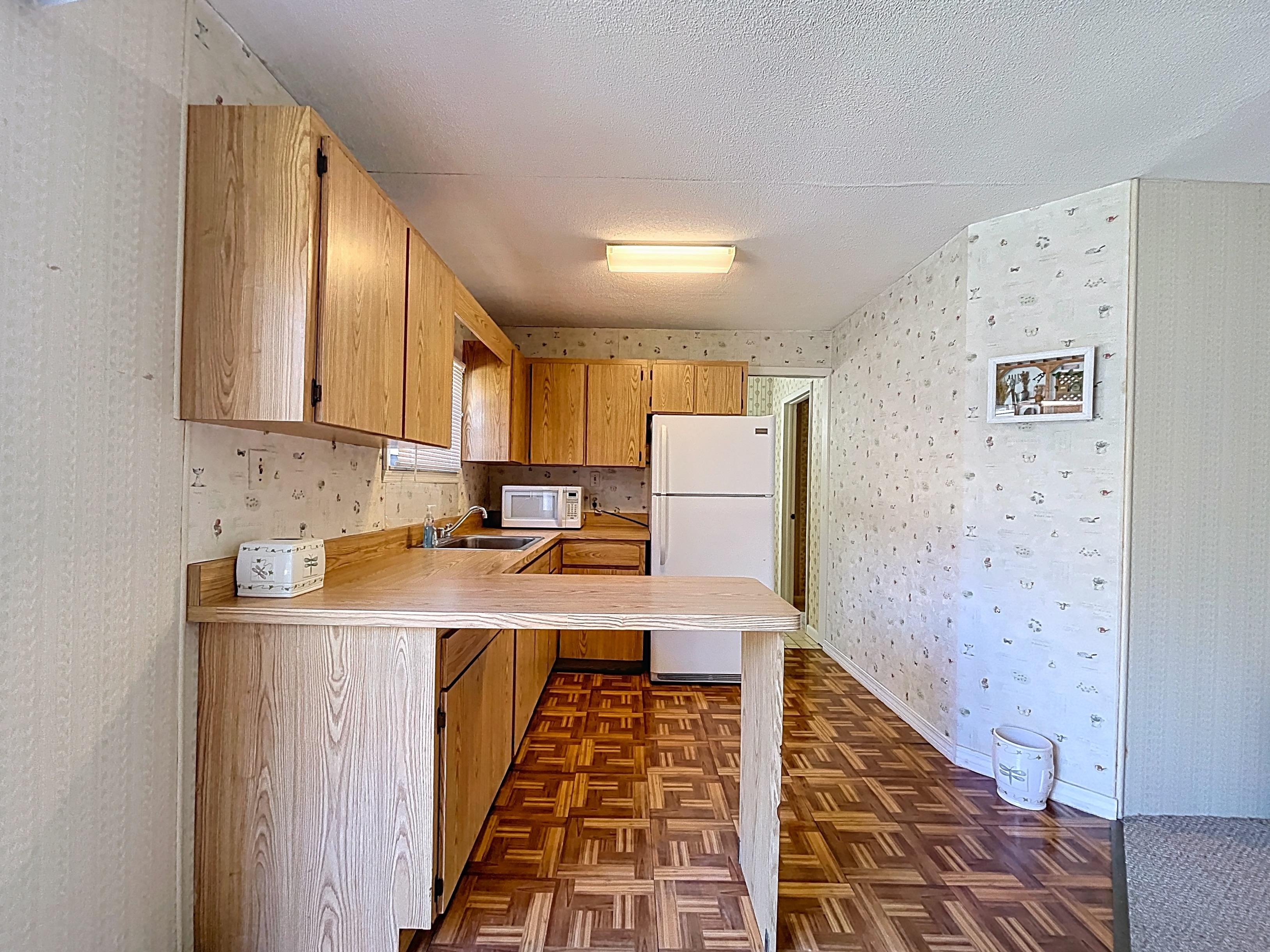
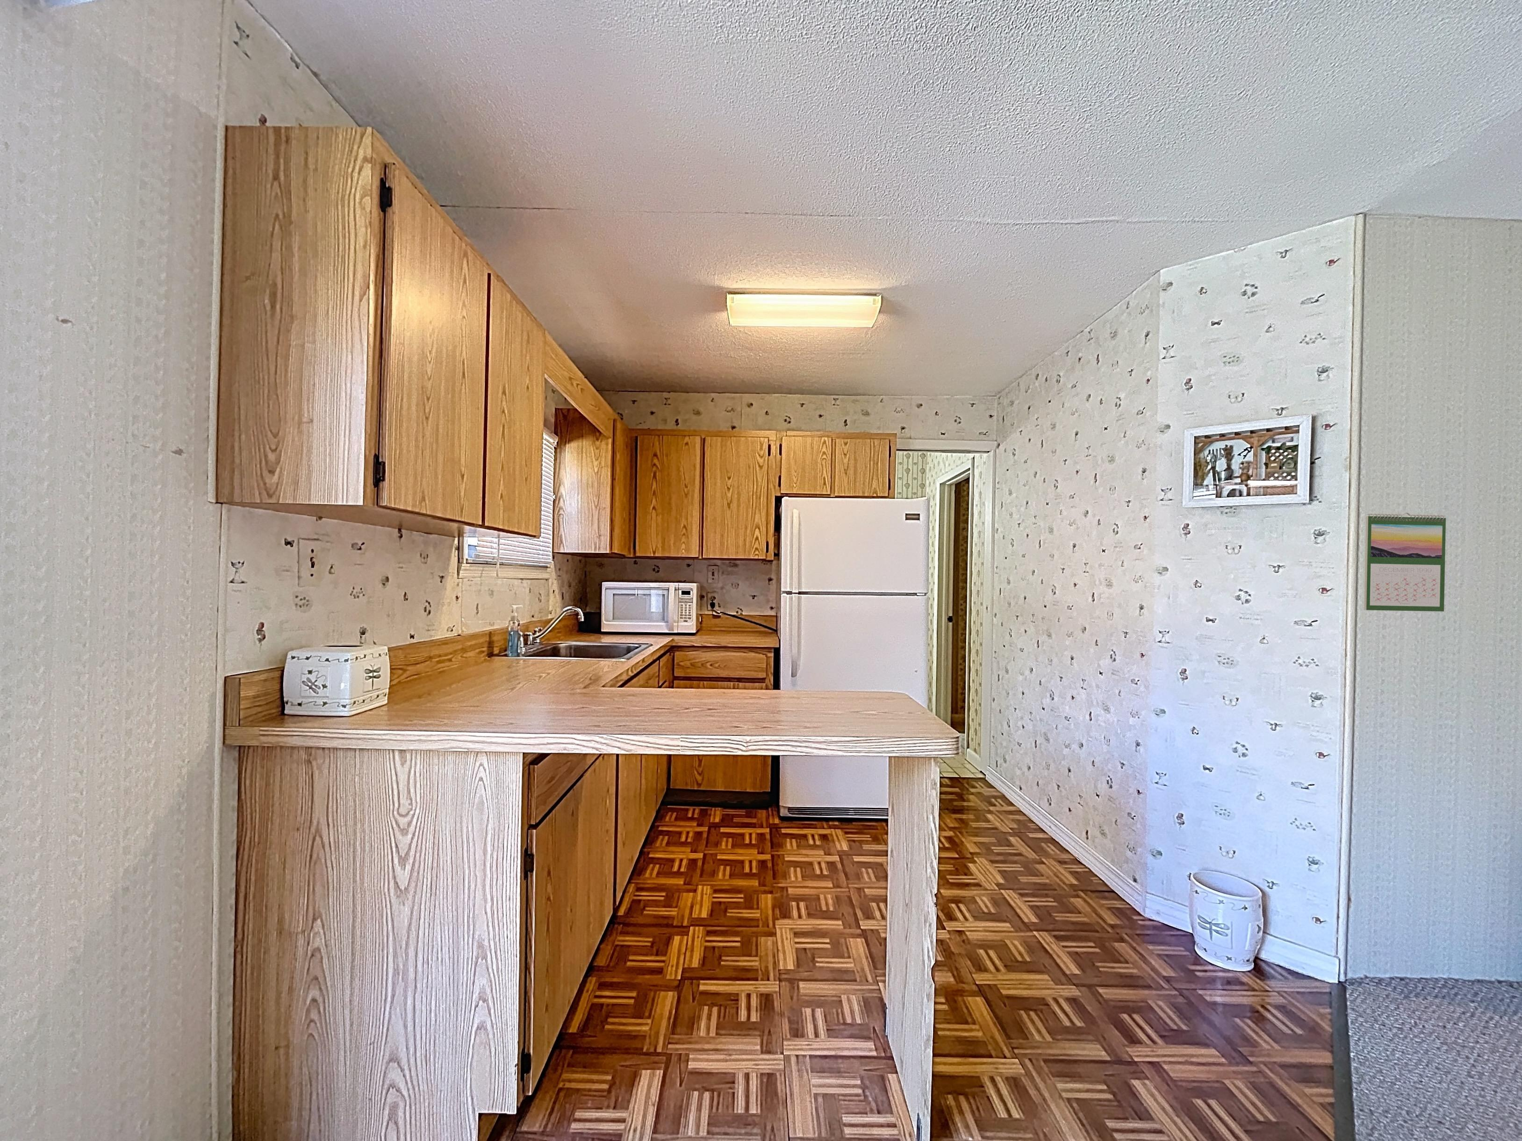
+ calendar (1405, 562)
